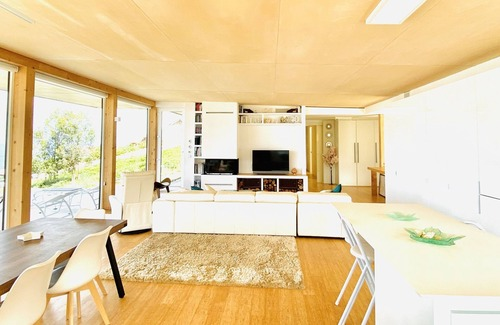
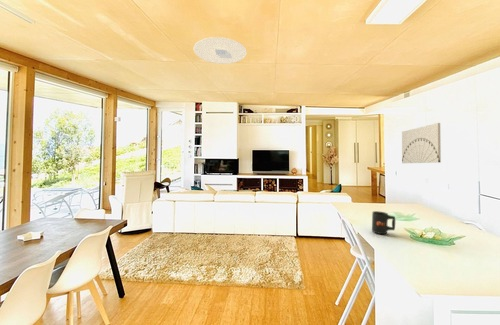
+ wall art (419, 145)
+ mug (383, 223)
+ ceiling light (220, 49)
